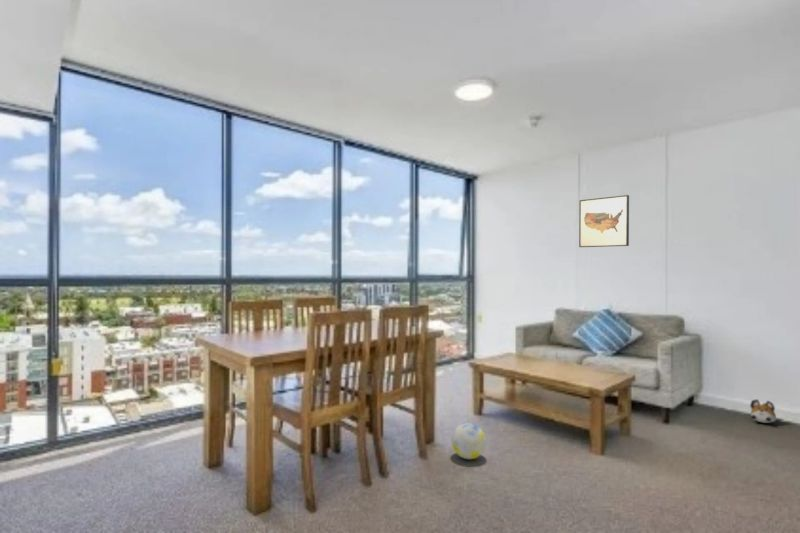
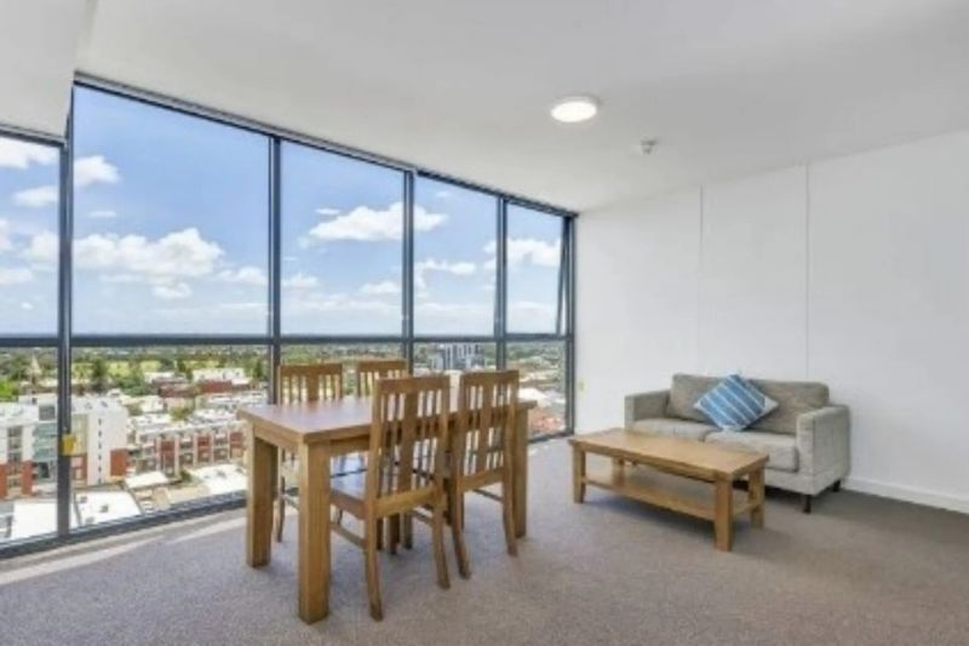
- wall art (603, 222)
- plush toy (764, 410)
- ball (468, 440)
